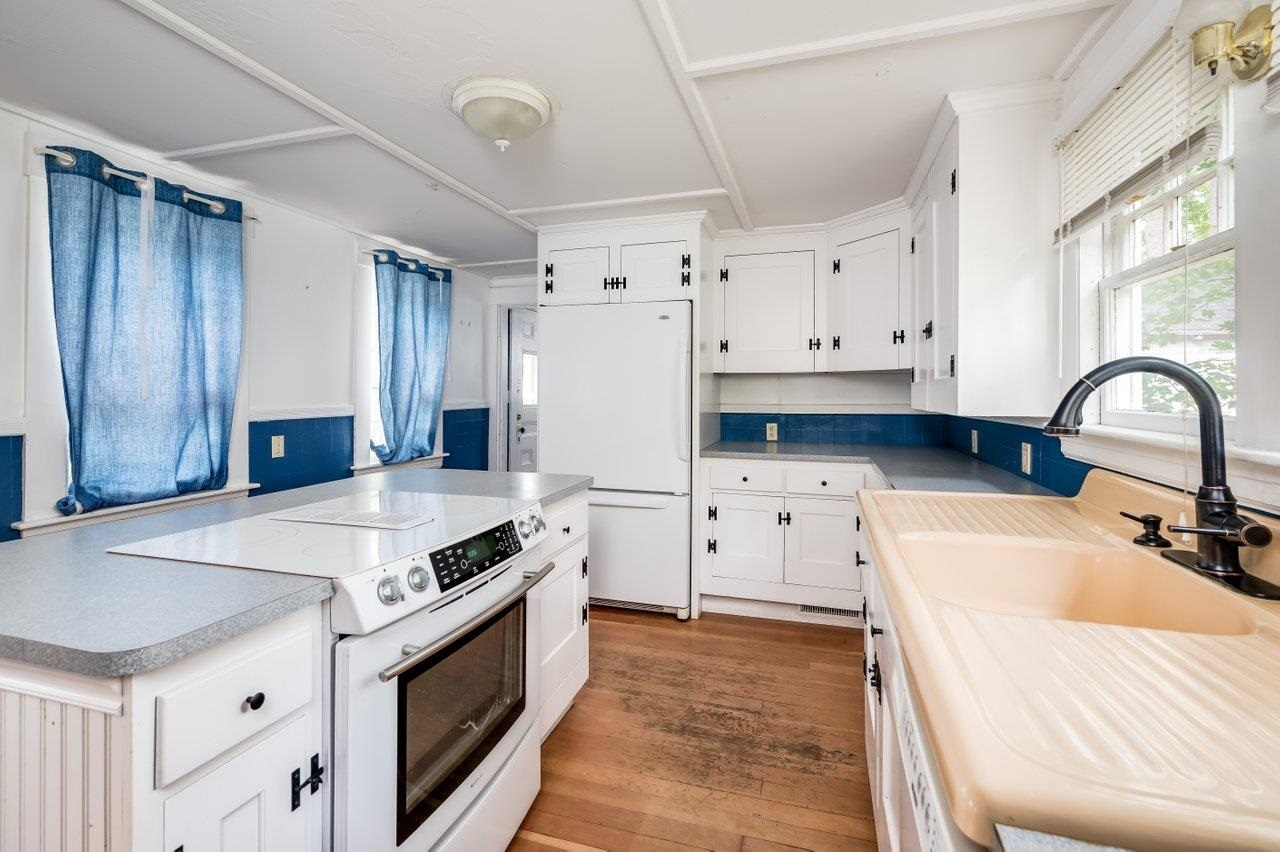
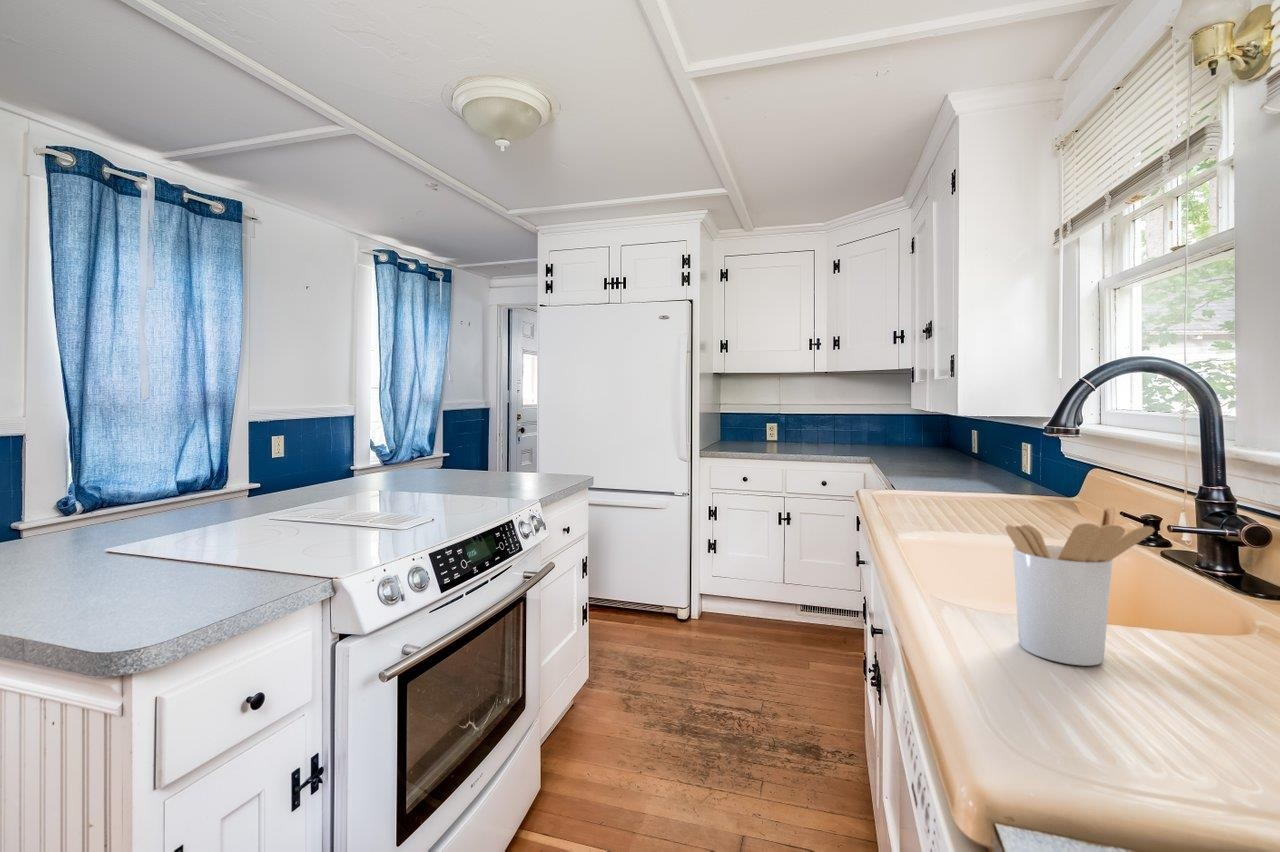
+ utensil holder (1075, 584)
